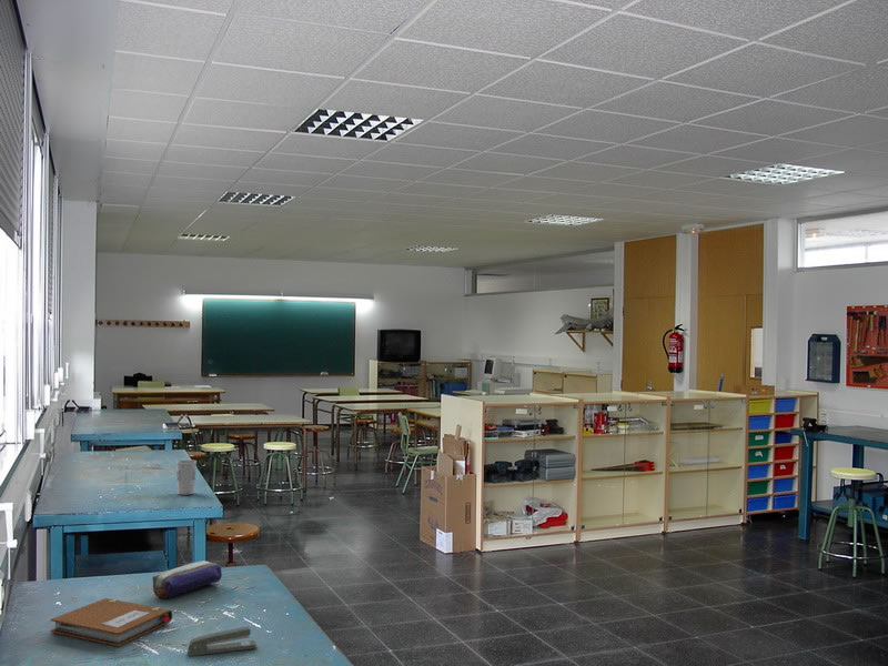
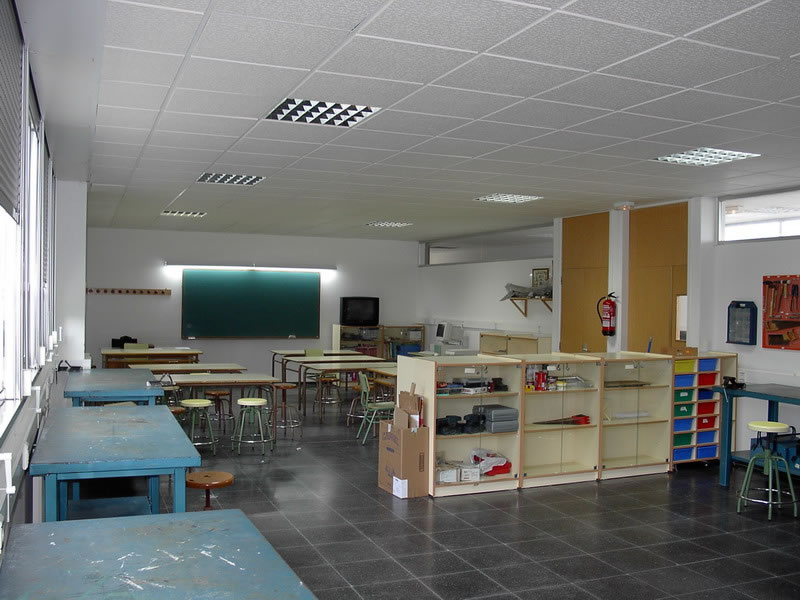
- stapler (222, 639)
- pencil case (188, 577)
- notebook (114, 620)
- cup (185, 477)
